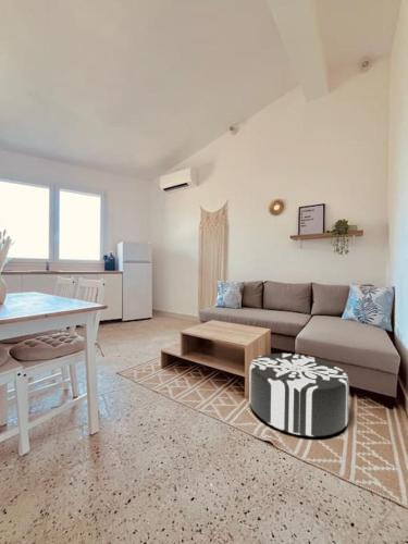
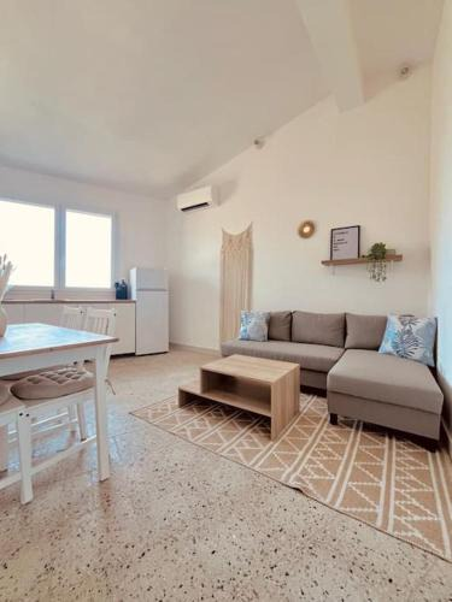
- pouf (296, 387)
